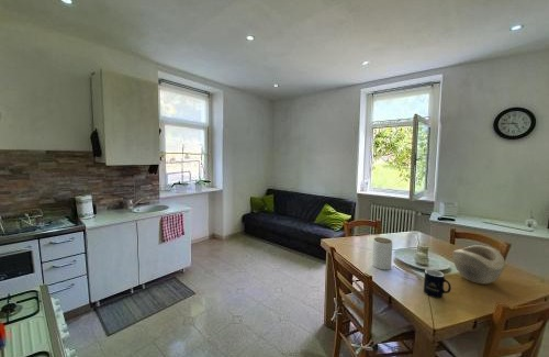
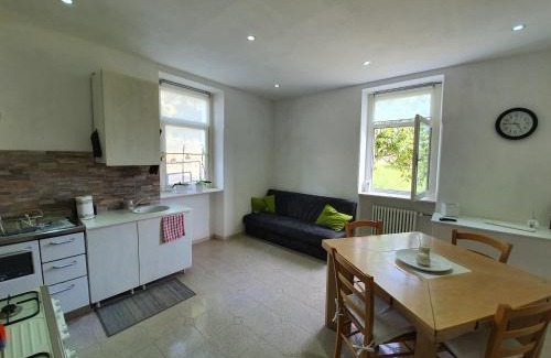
- decorative bowl (477, 264)
- mug (437, 283)
- jar (382, 253)
